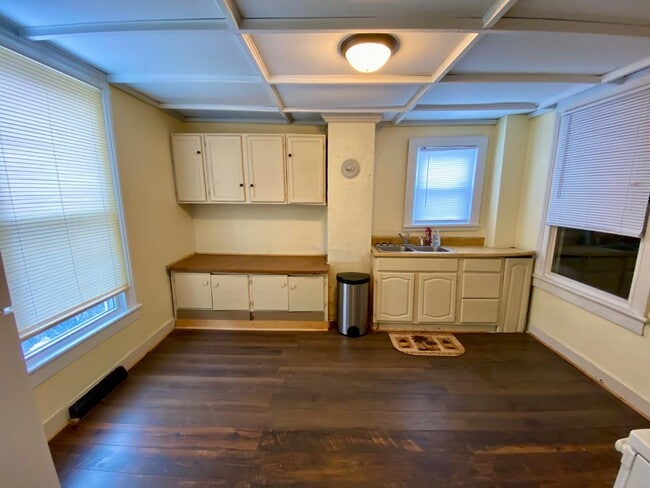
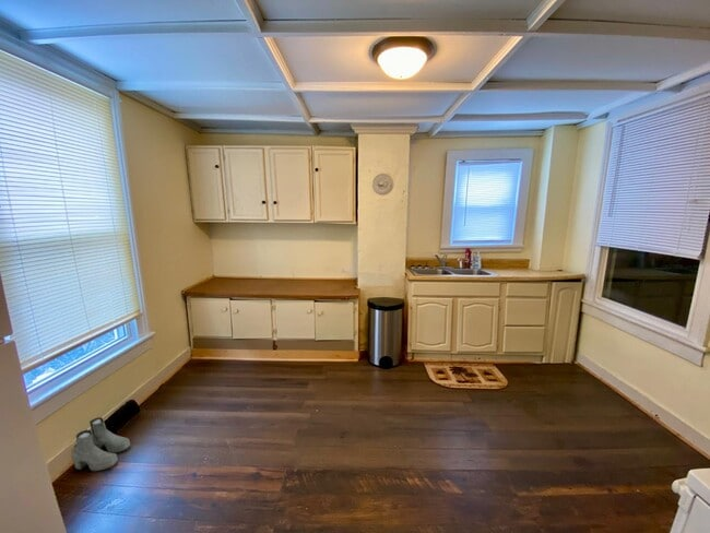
+ boots (100, 441)
